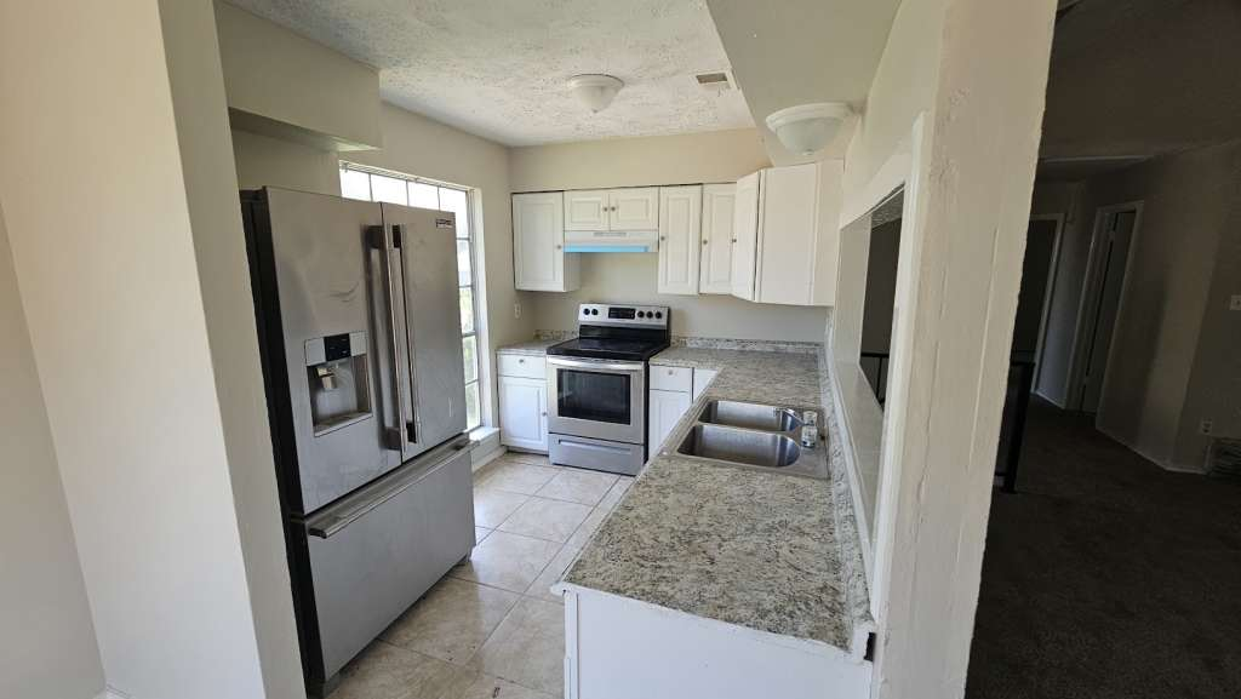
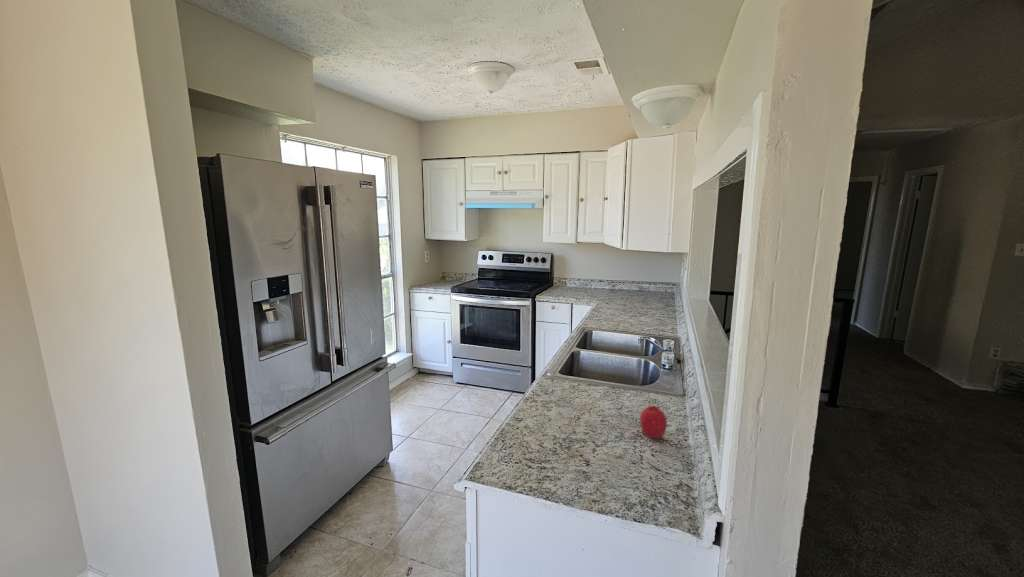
+ fruit (653, 420)
